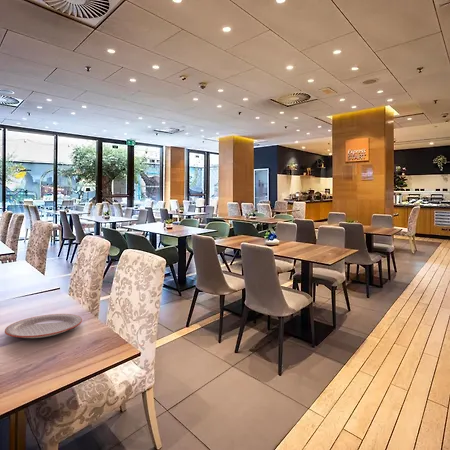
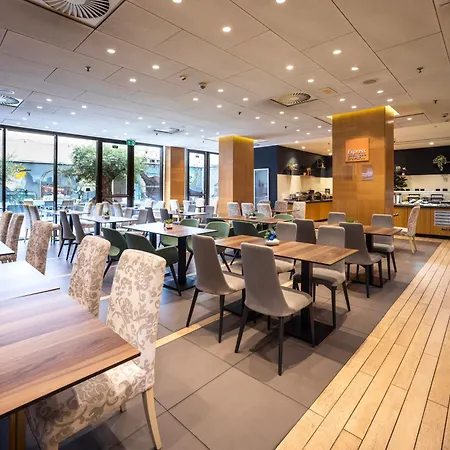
- plate (45, 326)
